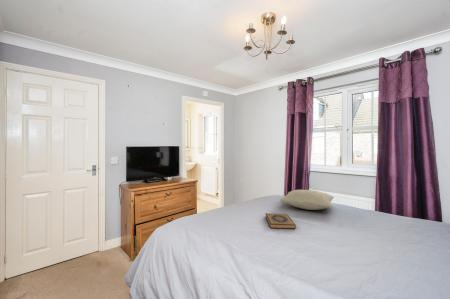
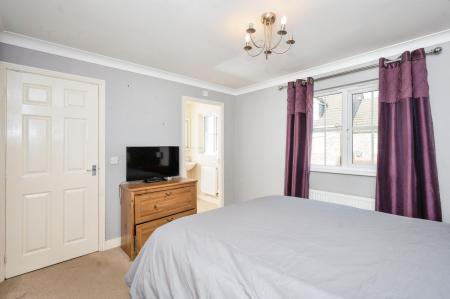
- hardback book (279, 220)
- pillow (307, 198)
